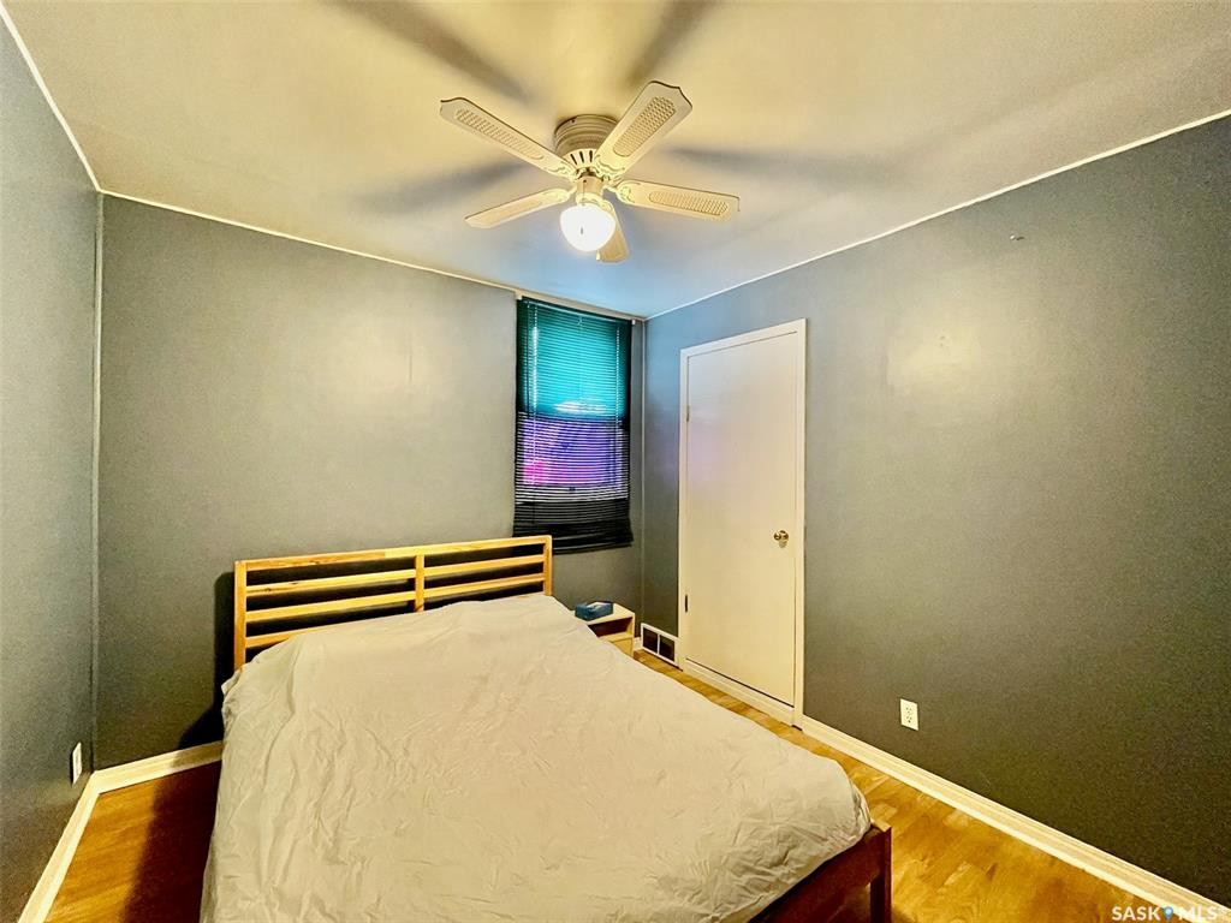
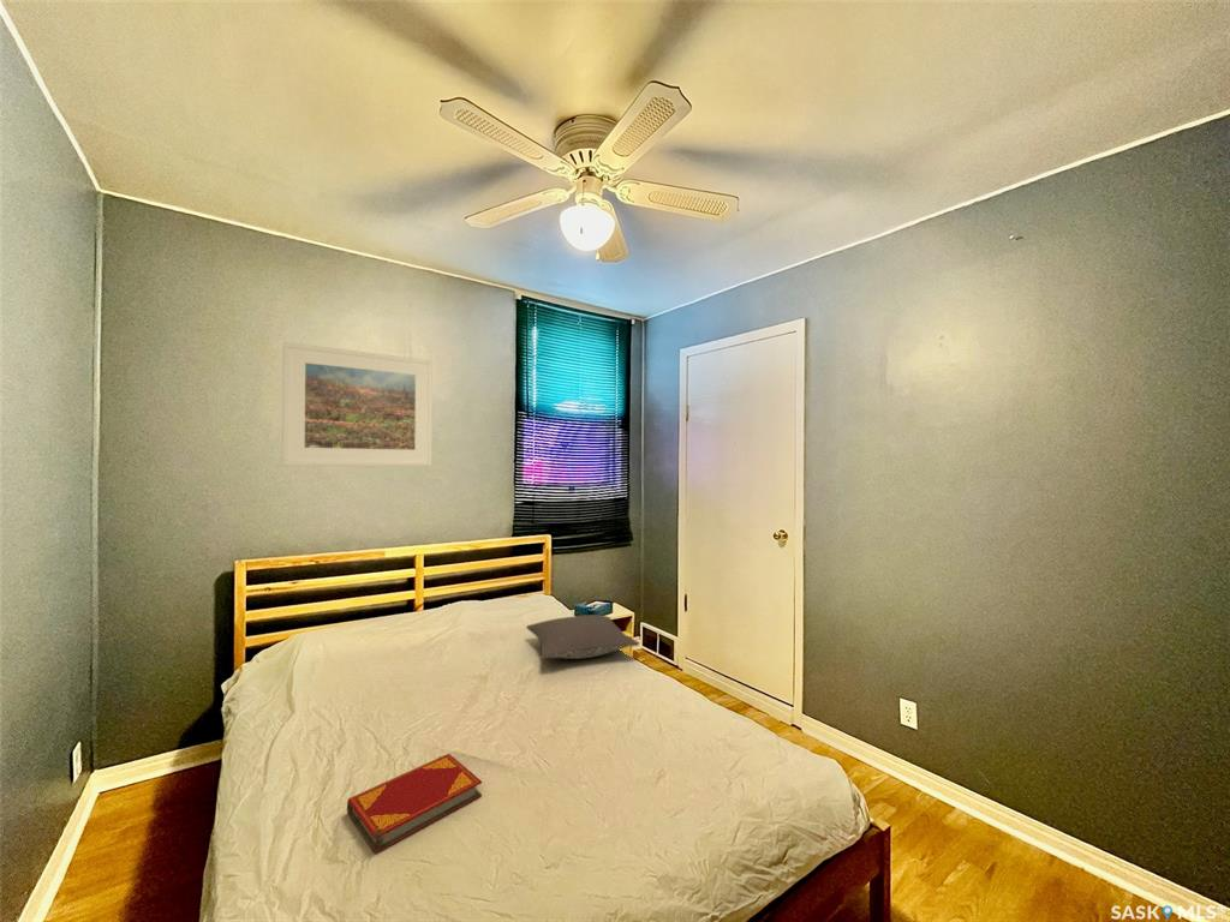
+ pillow (579, 634)
+ hardback book (416, 796)
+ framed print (363, 408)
